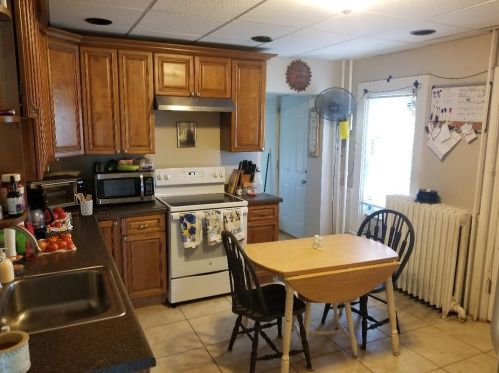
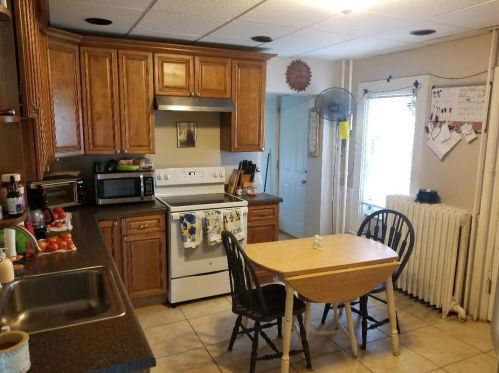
- utensil holder (84, 203)
